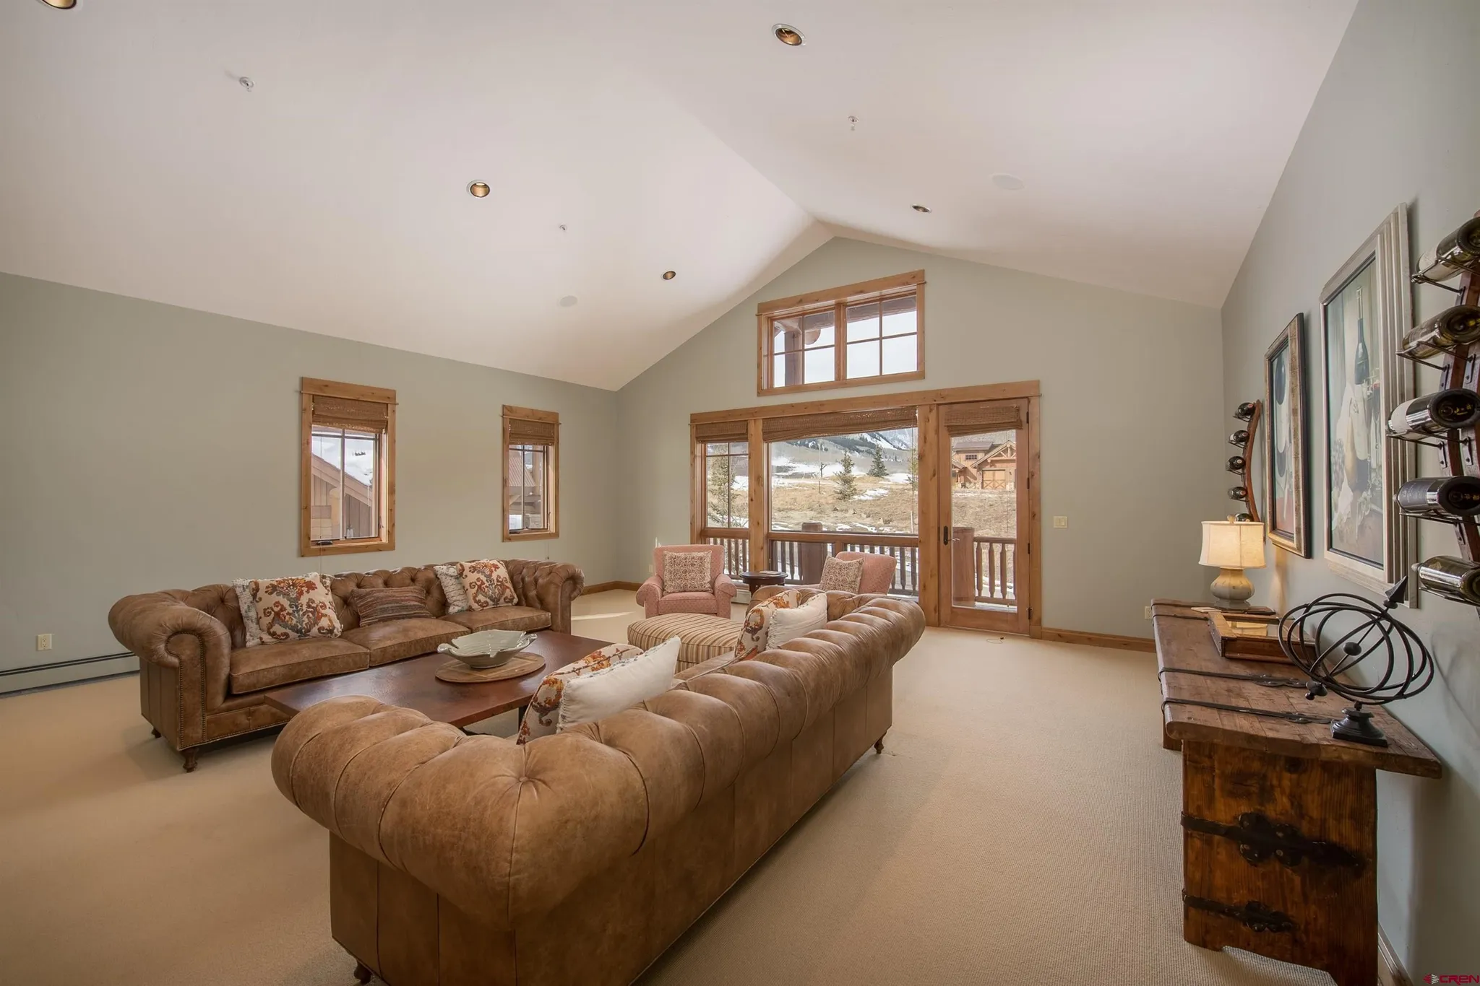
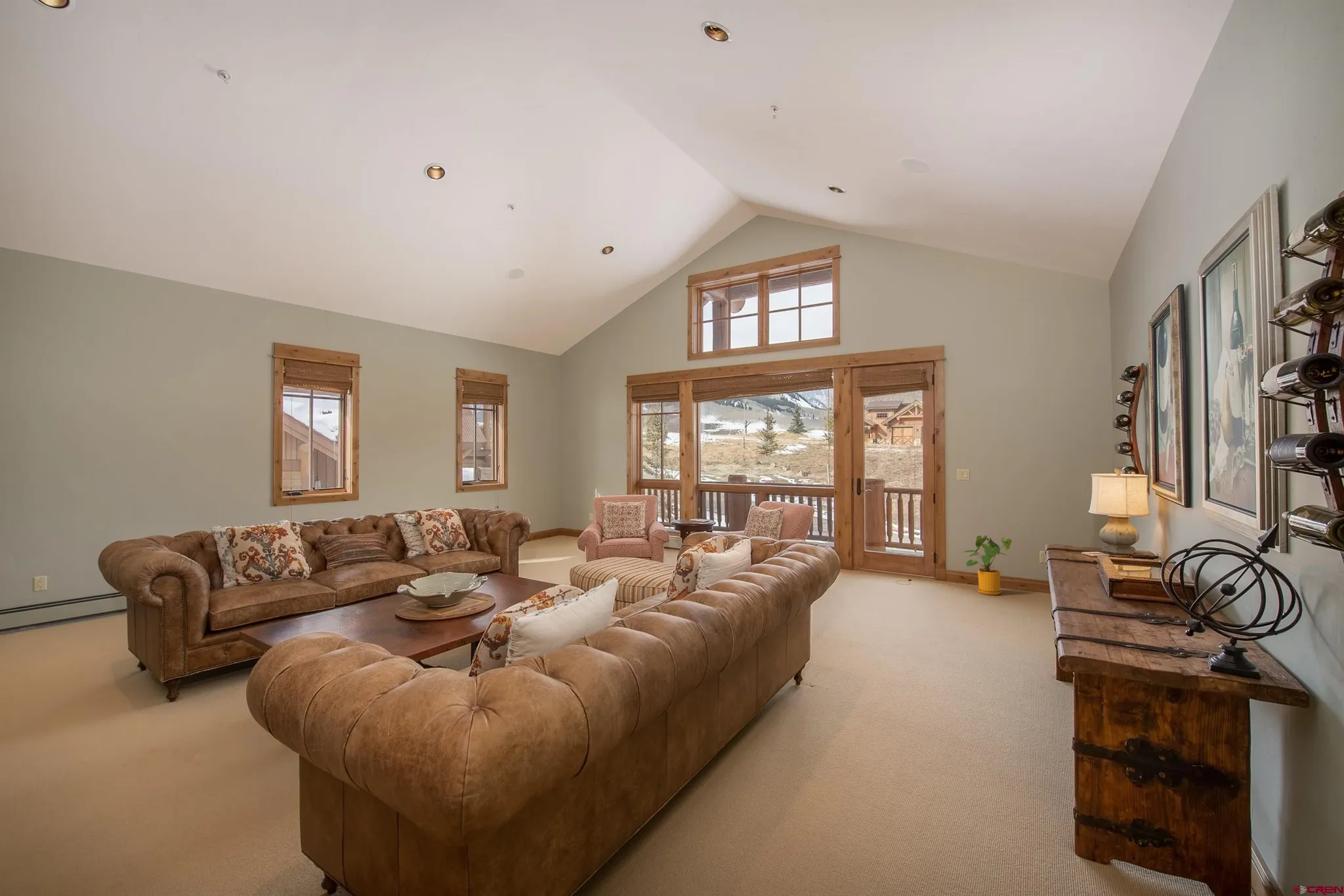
+ house plant (987, 564)
